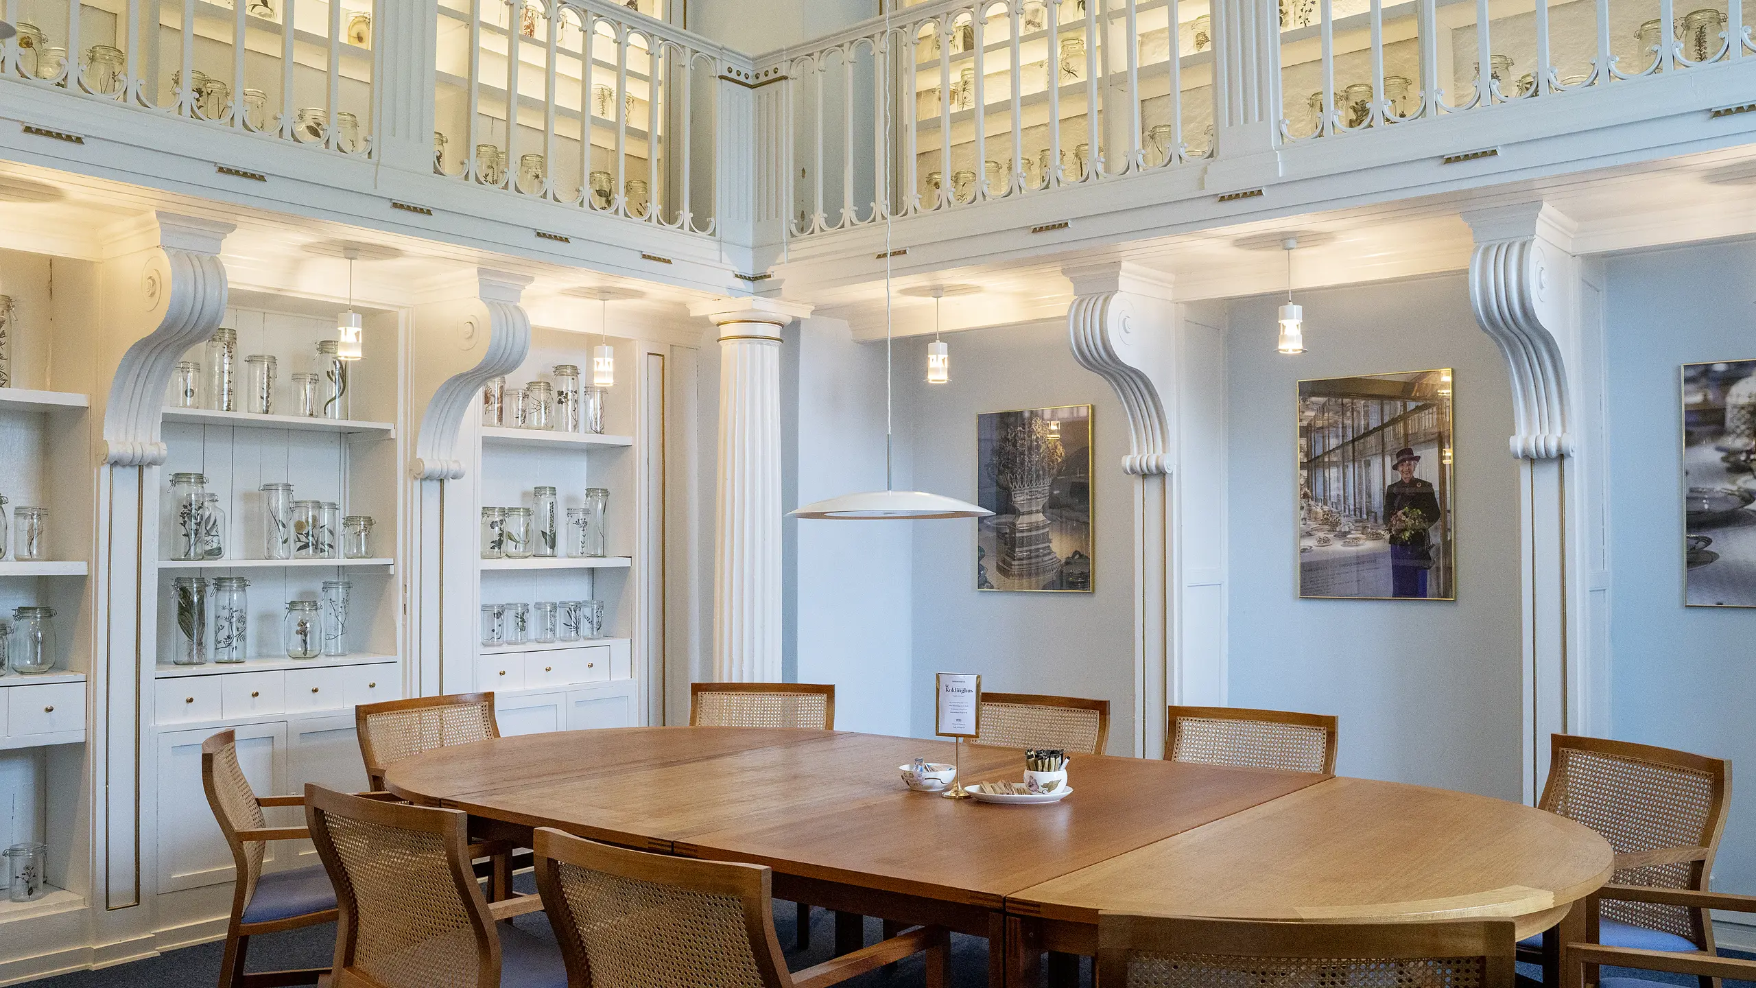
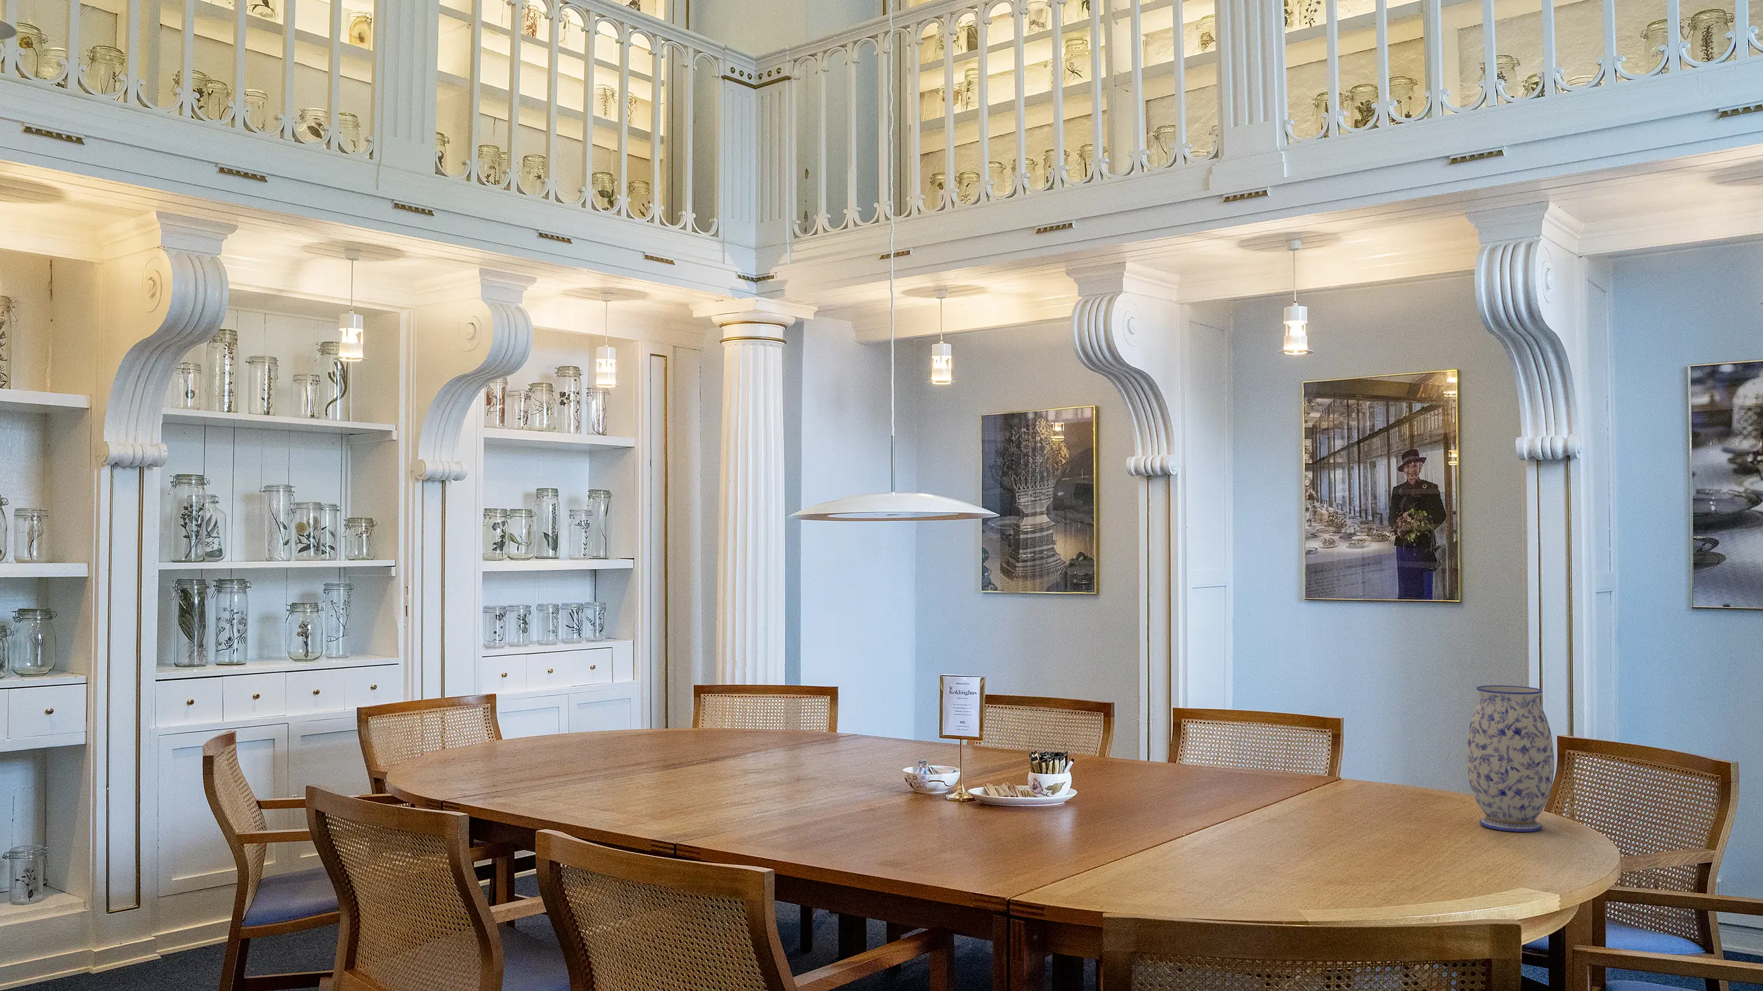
+ vase (1510, 757)
